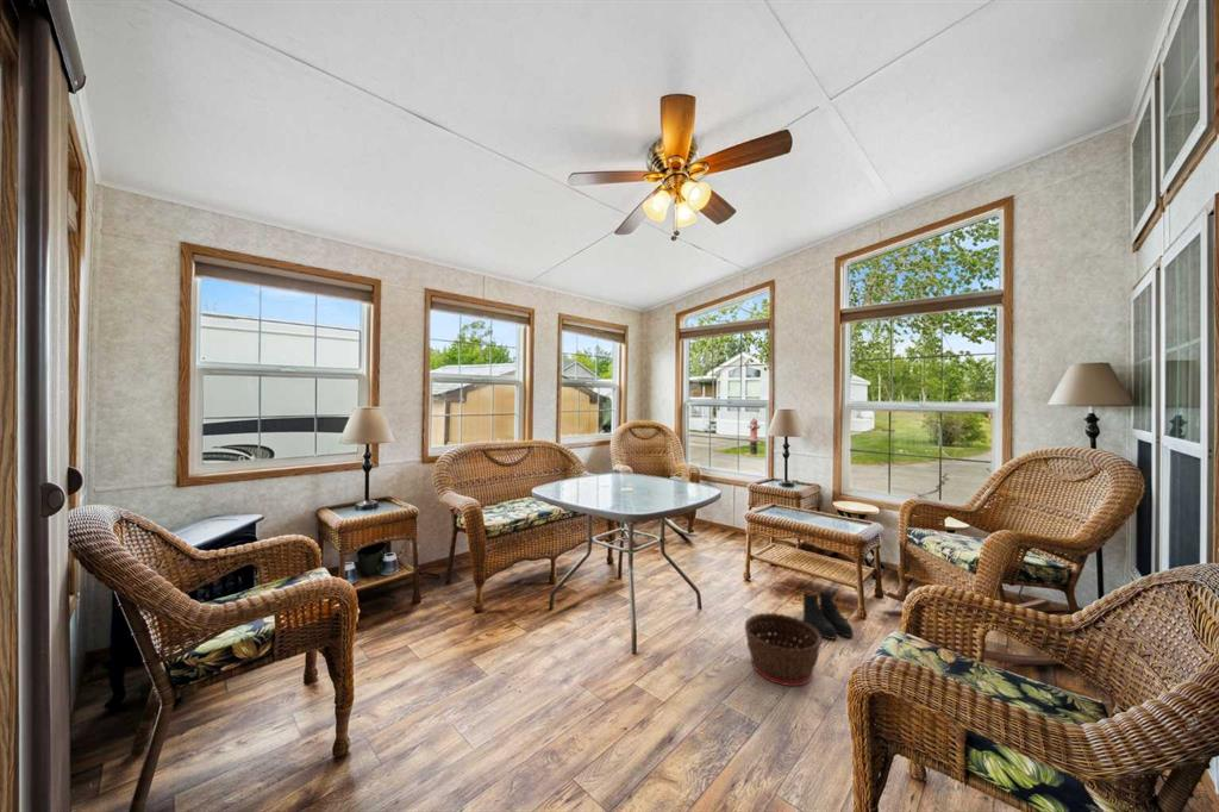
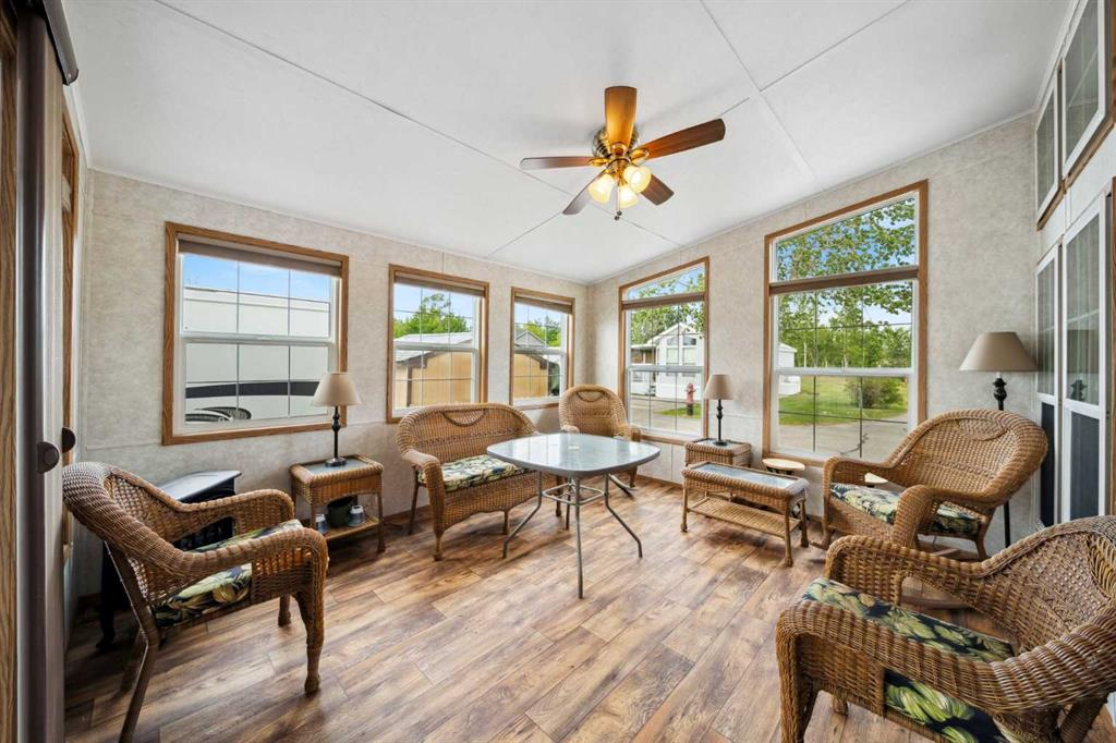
- boots (826, 612)
- basket (781, 649)
